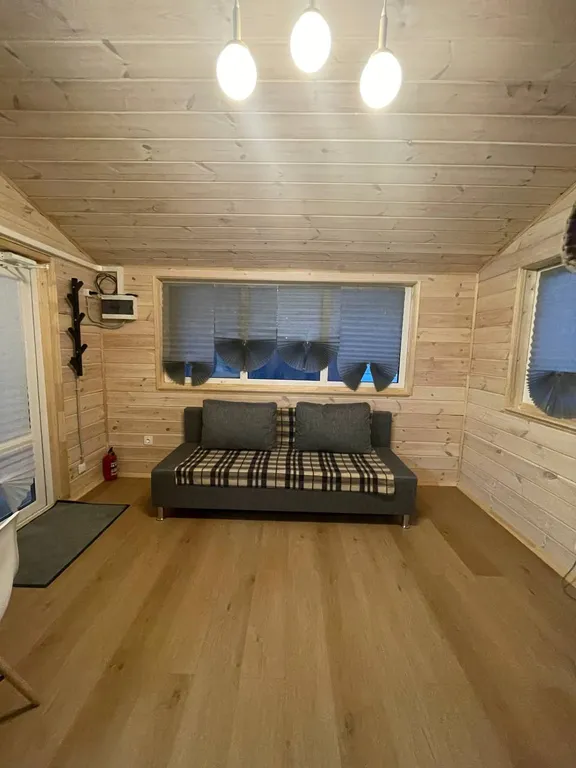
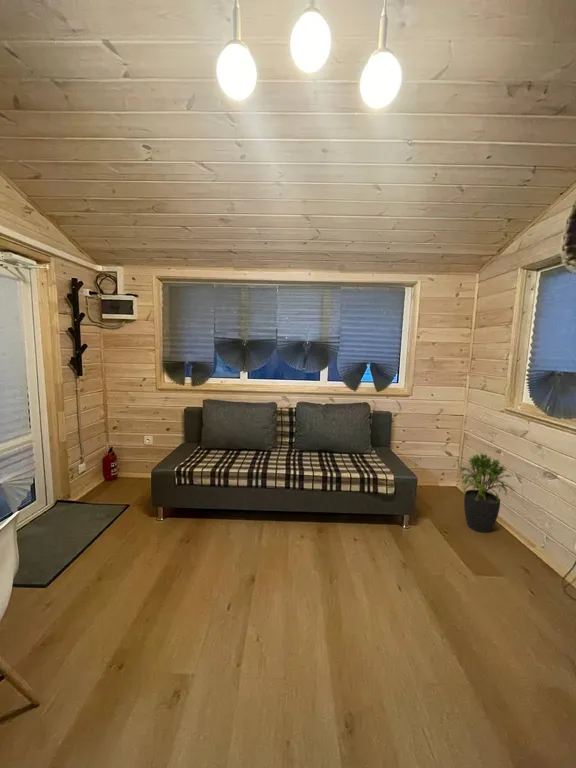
+ potted plant (482, 489)
